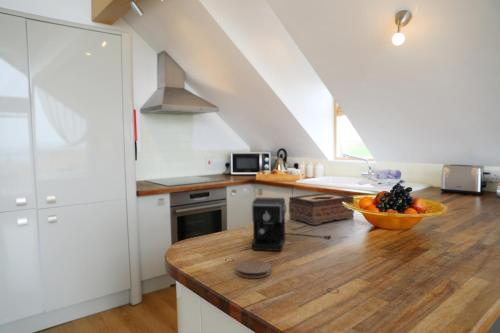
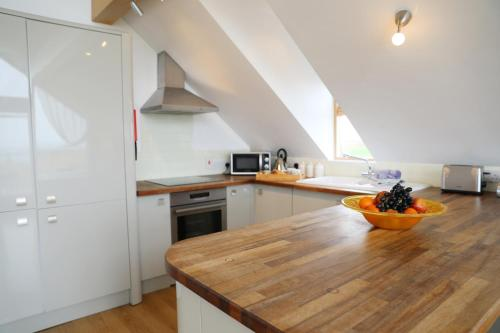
- coaster (253, 268)
- tissue box (321, 207)
- coffee maker (284, 222)
